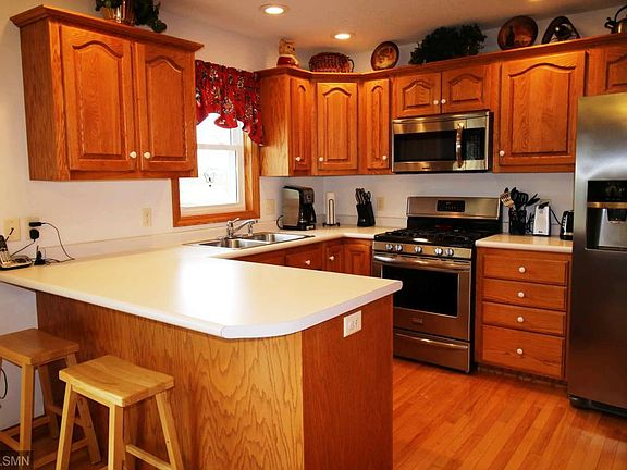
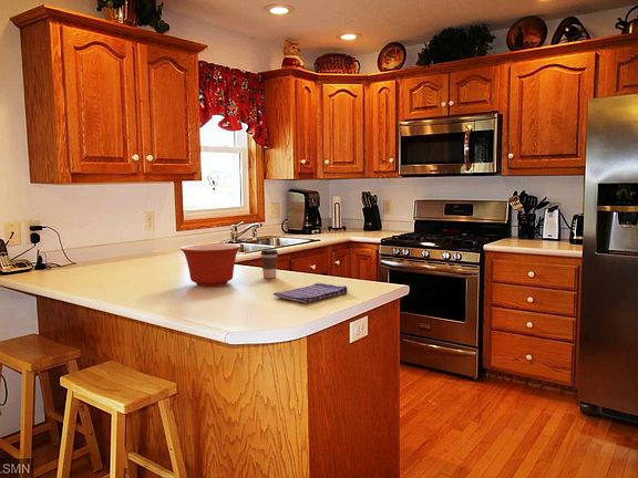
+ coffee cup (269, 263)
+ dish towel (311, 291)
+ mixing bowl (210, 264)
